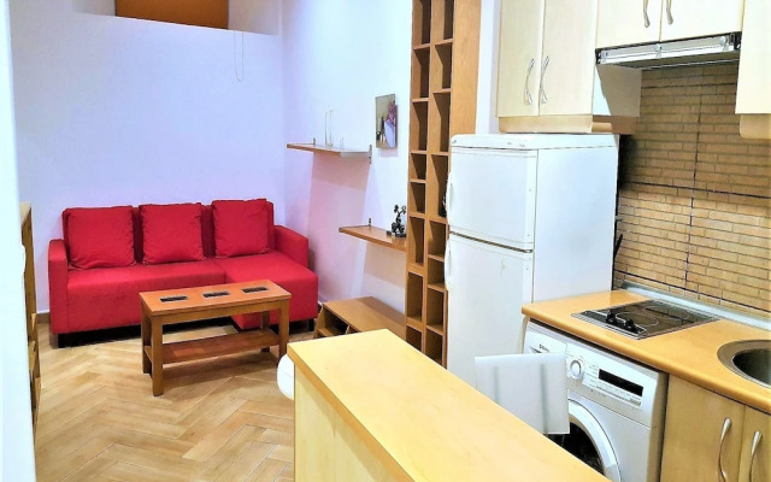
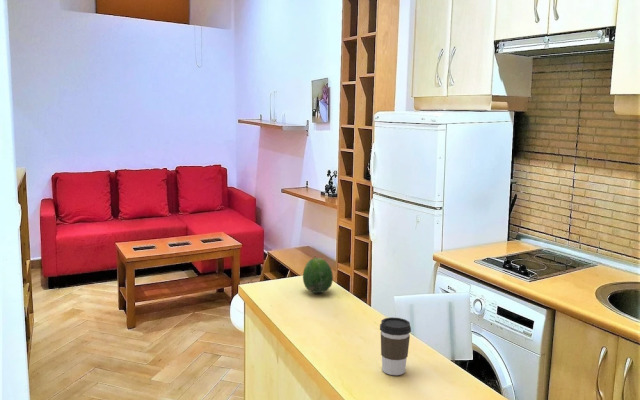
+ fruit (317, 275)
+ coffee cup (394, 346)
